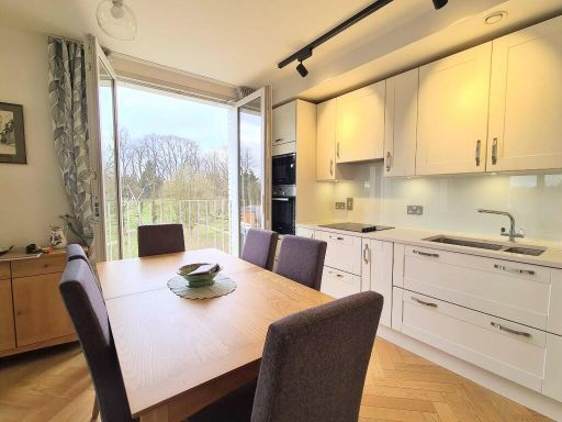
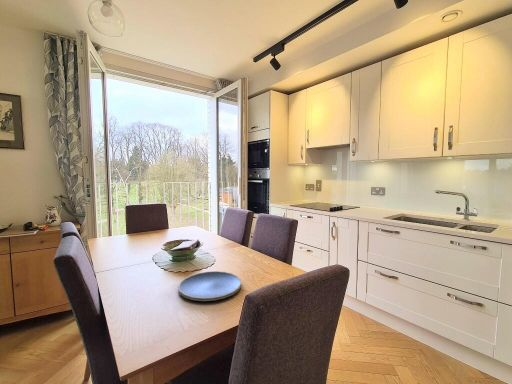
+ plate (210, 285)
